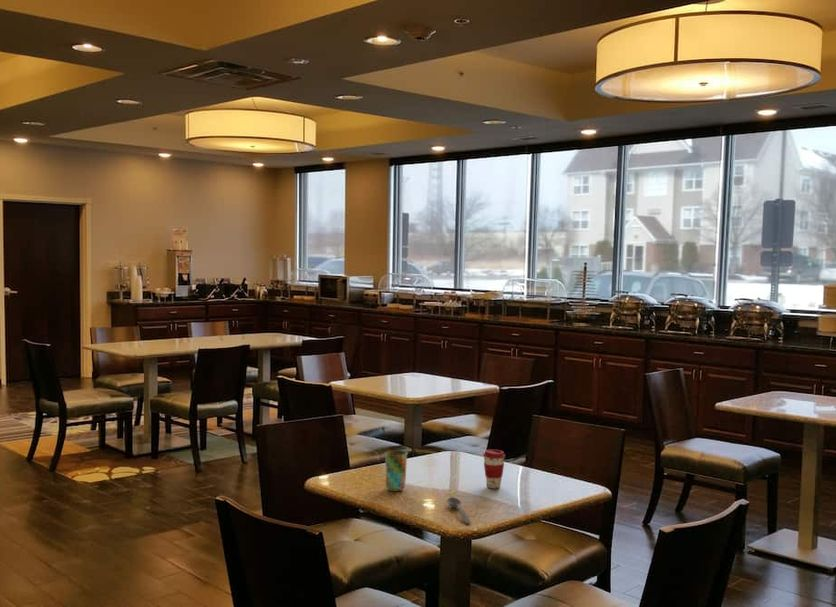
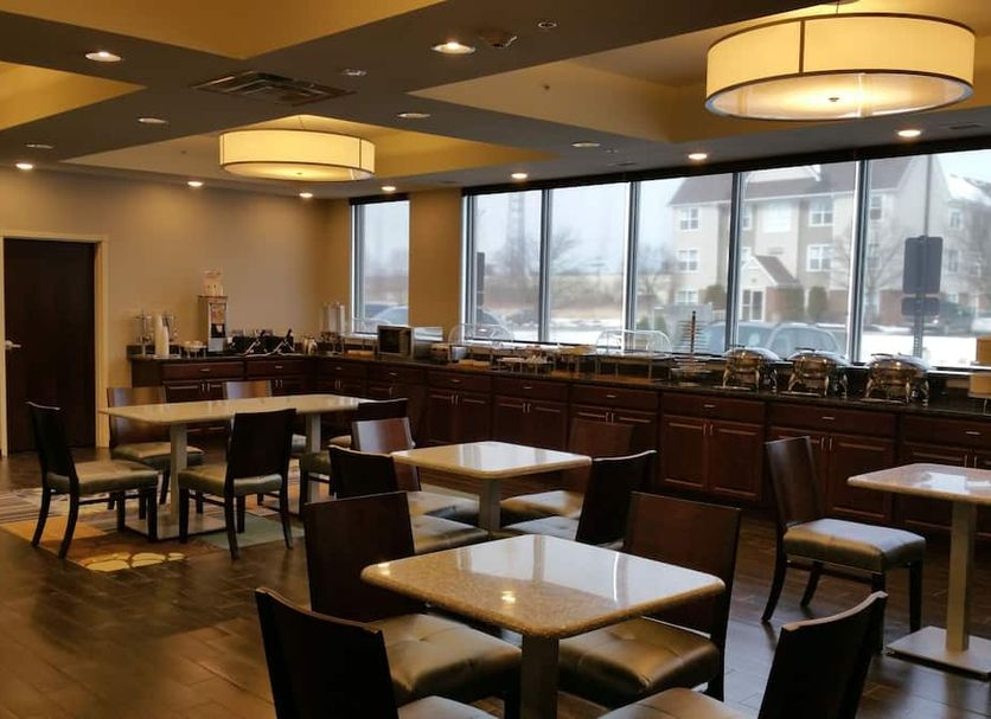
- coffee cup (493, 468)
- cup (395, 470)
- soupspoon (460, 509)
